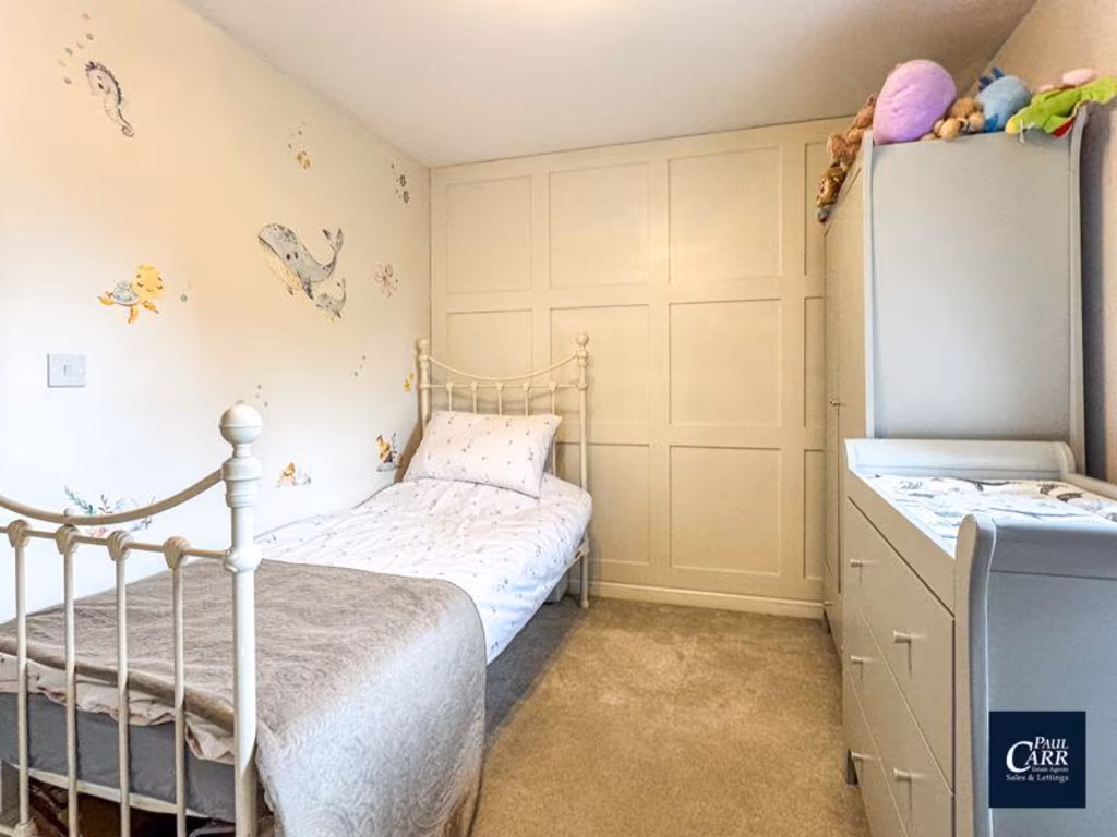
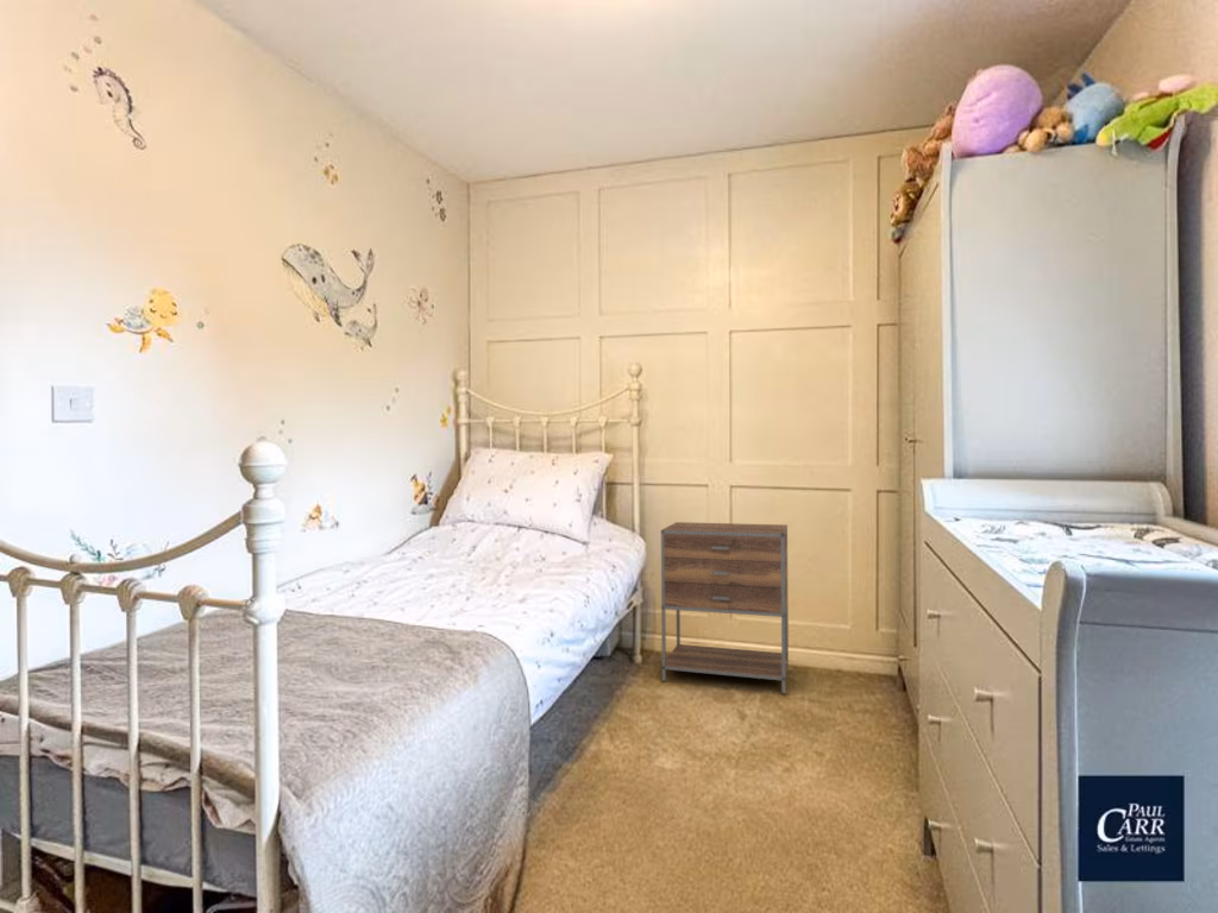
+ nightstand (726, 602)
